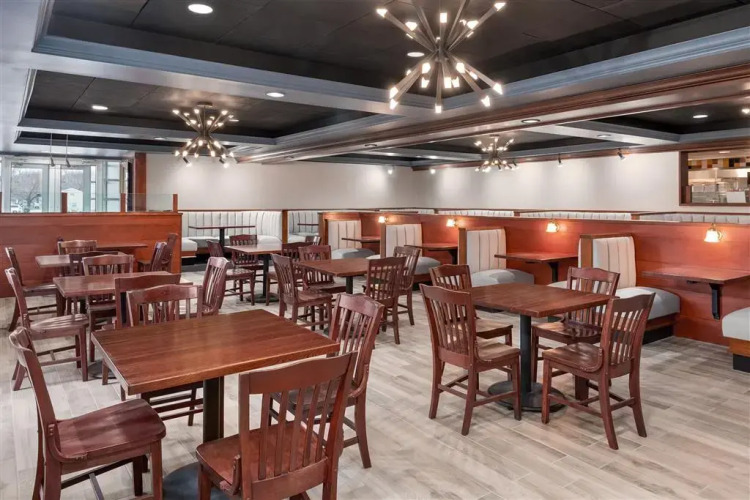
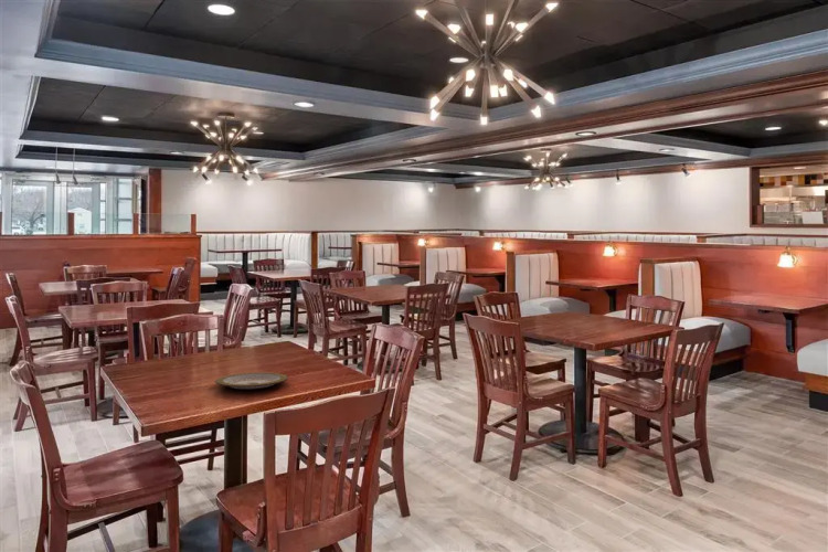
+ plate (252, 381)
